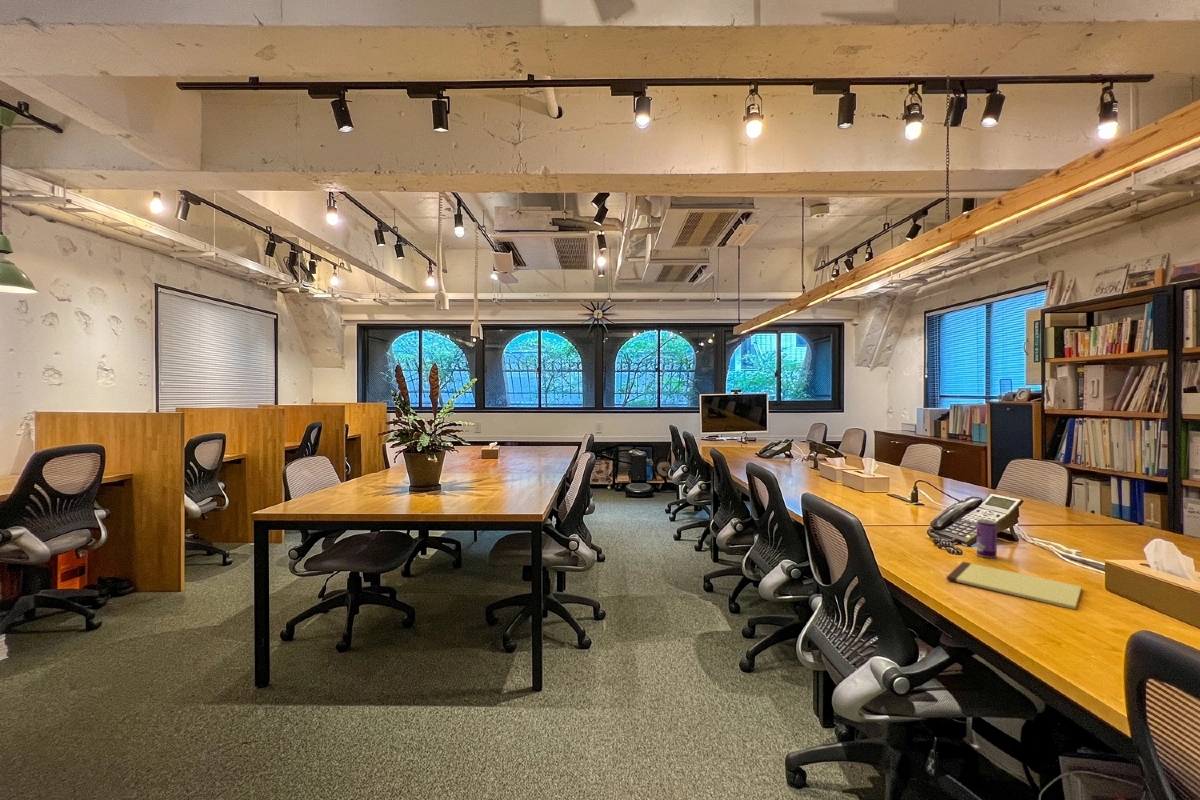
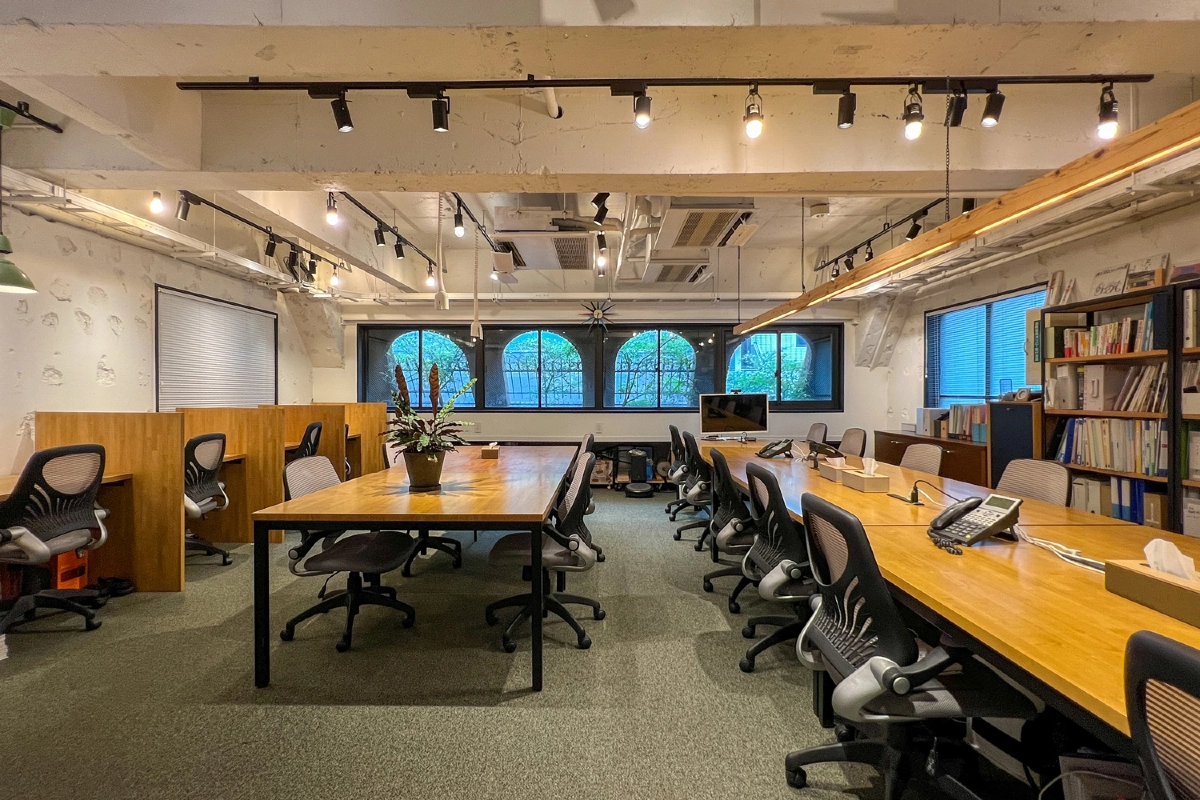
- notepad (1012, 582)
- beverage can (986, 538)
